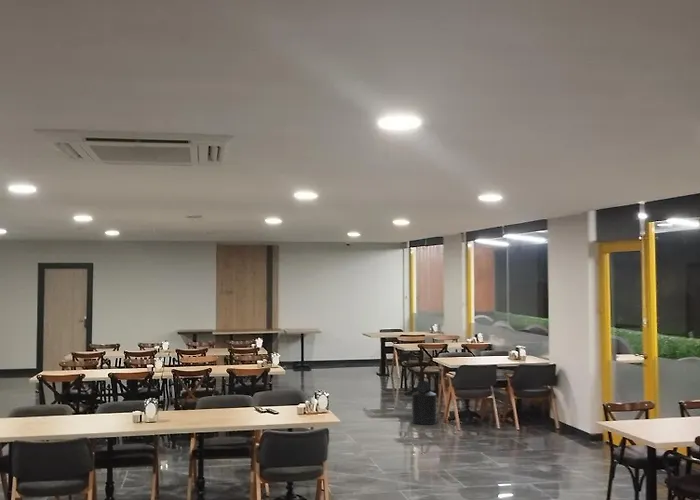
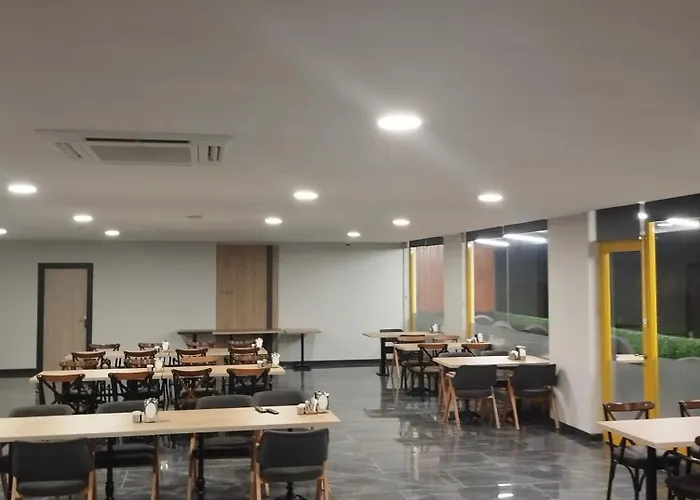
- trash can (424, 401)
